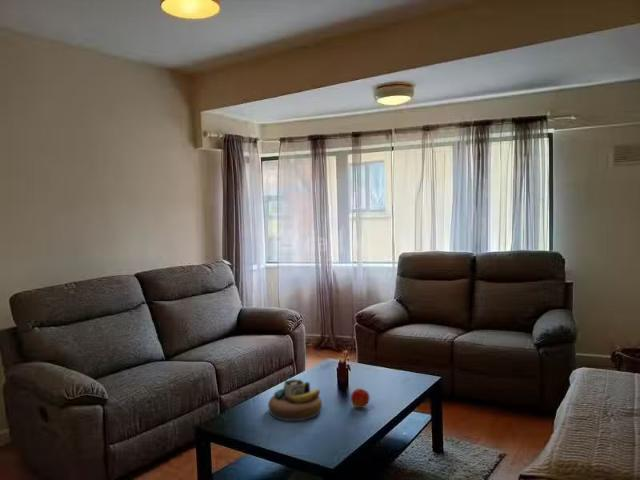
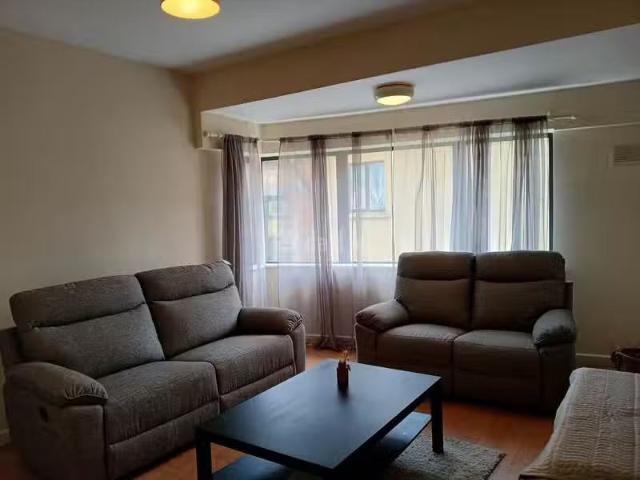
- decorative bowl (295, 394)
- apple (360, 398)
